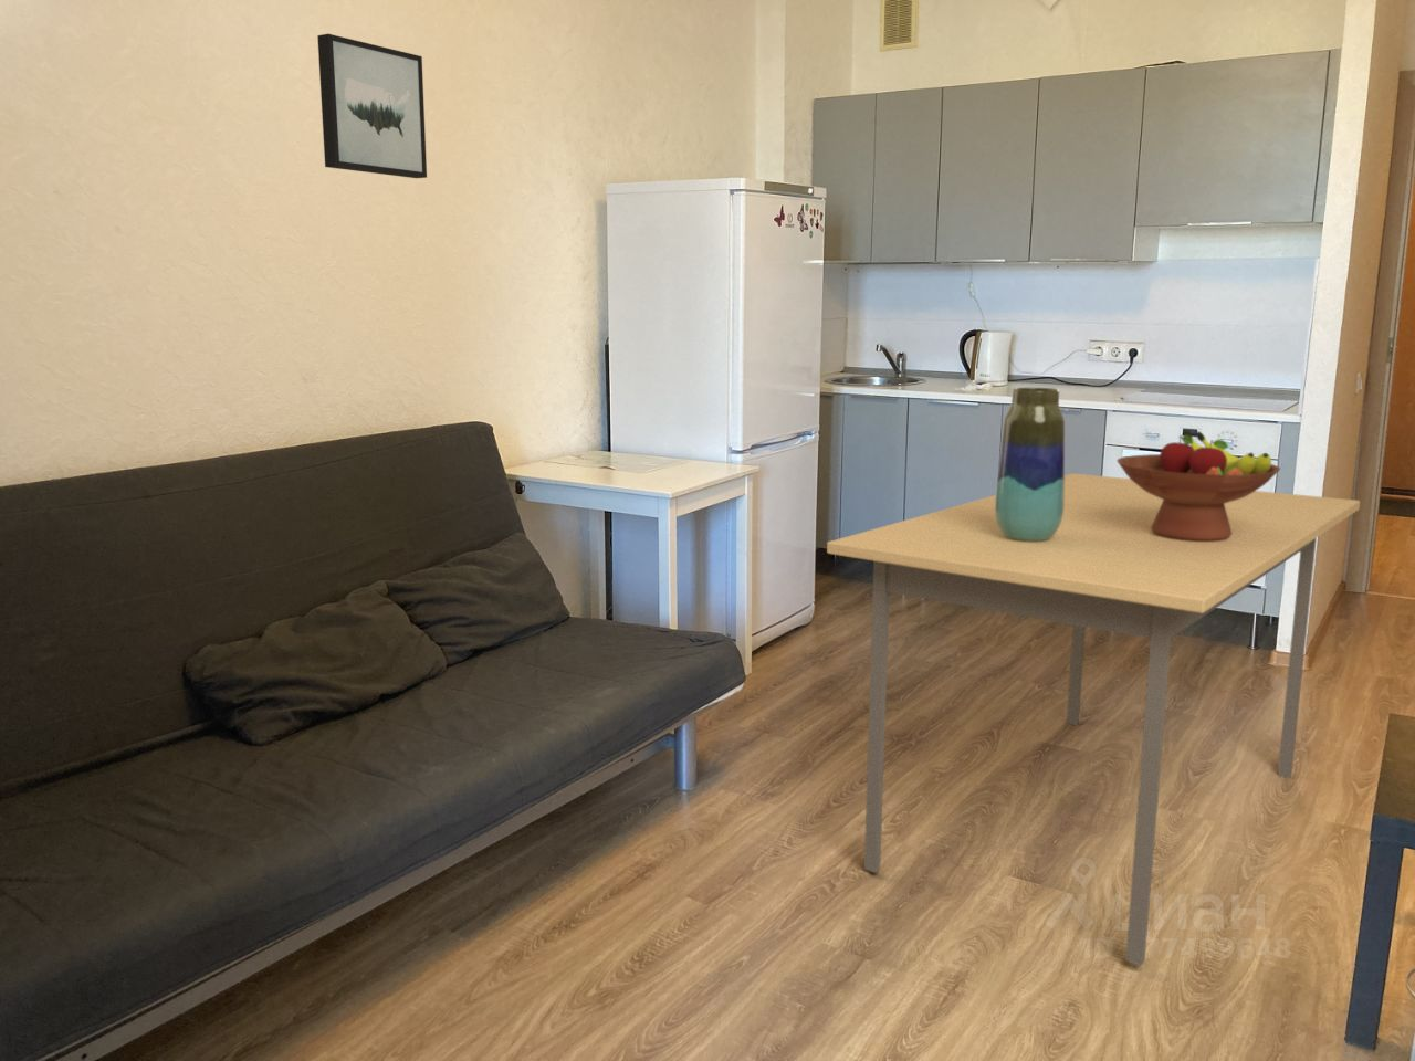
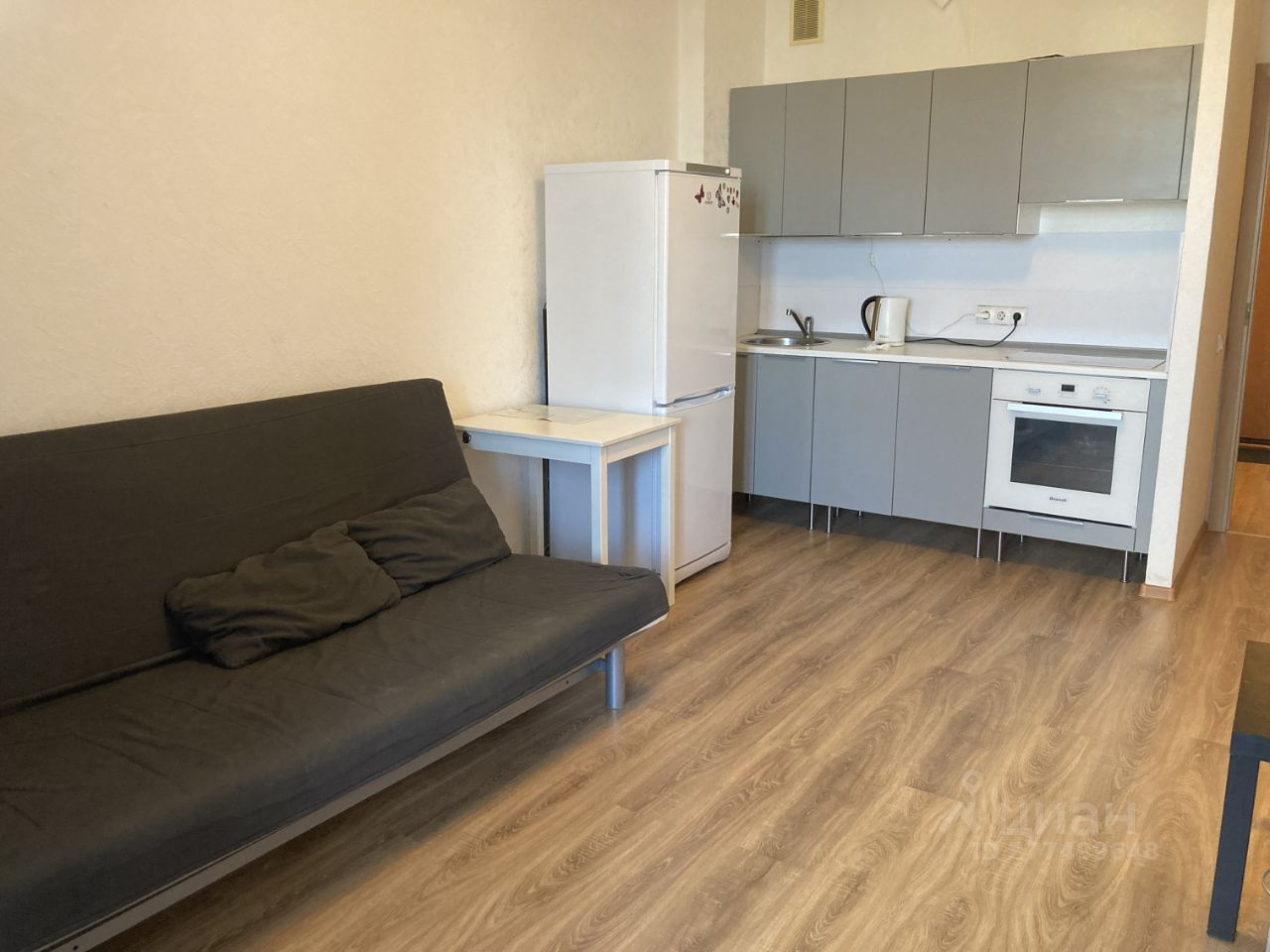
- dining table (1081, 673)
- wall art (374, 109)
- vase (1032, 464)
- fruit bowl (1194, 484)
